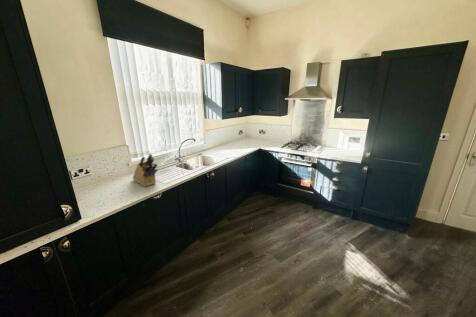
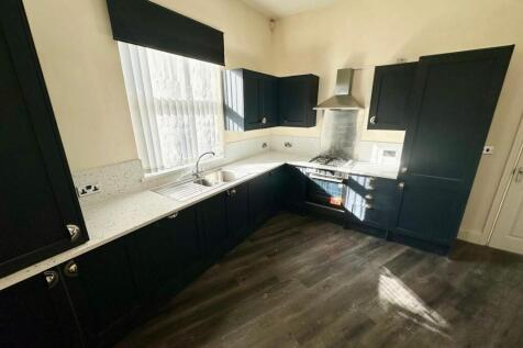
- knife block (144, 168)
